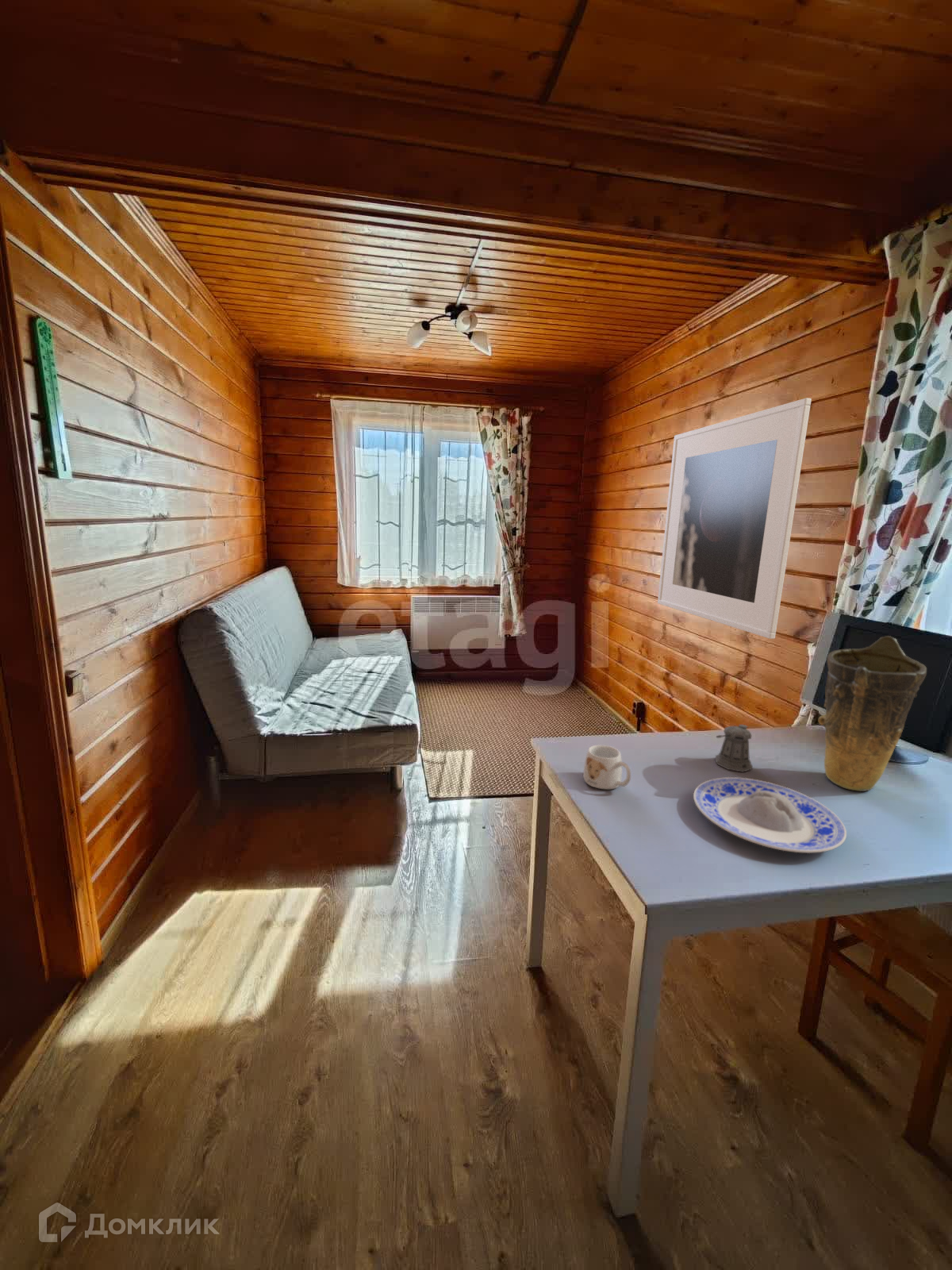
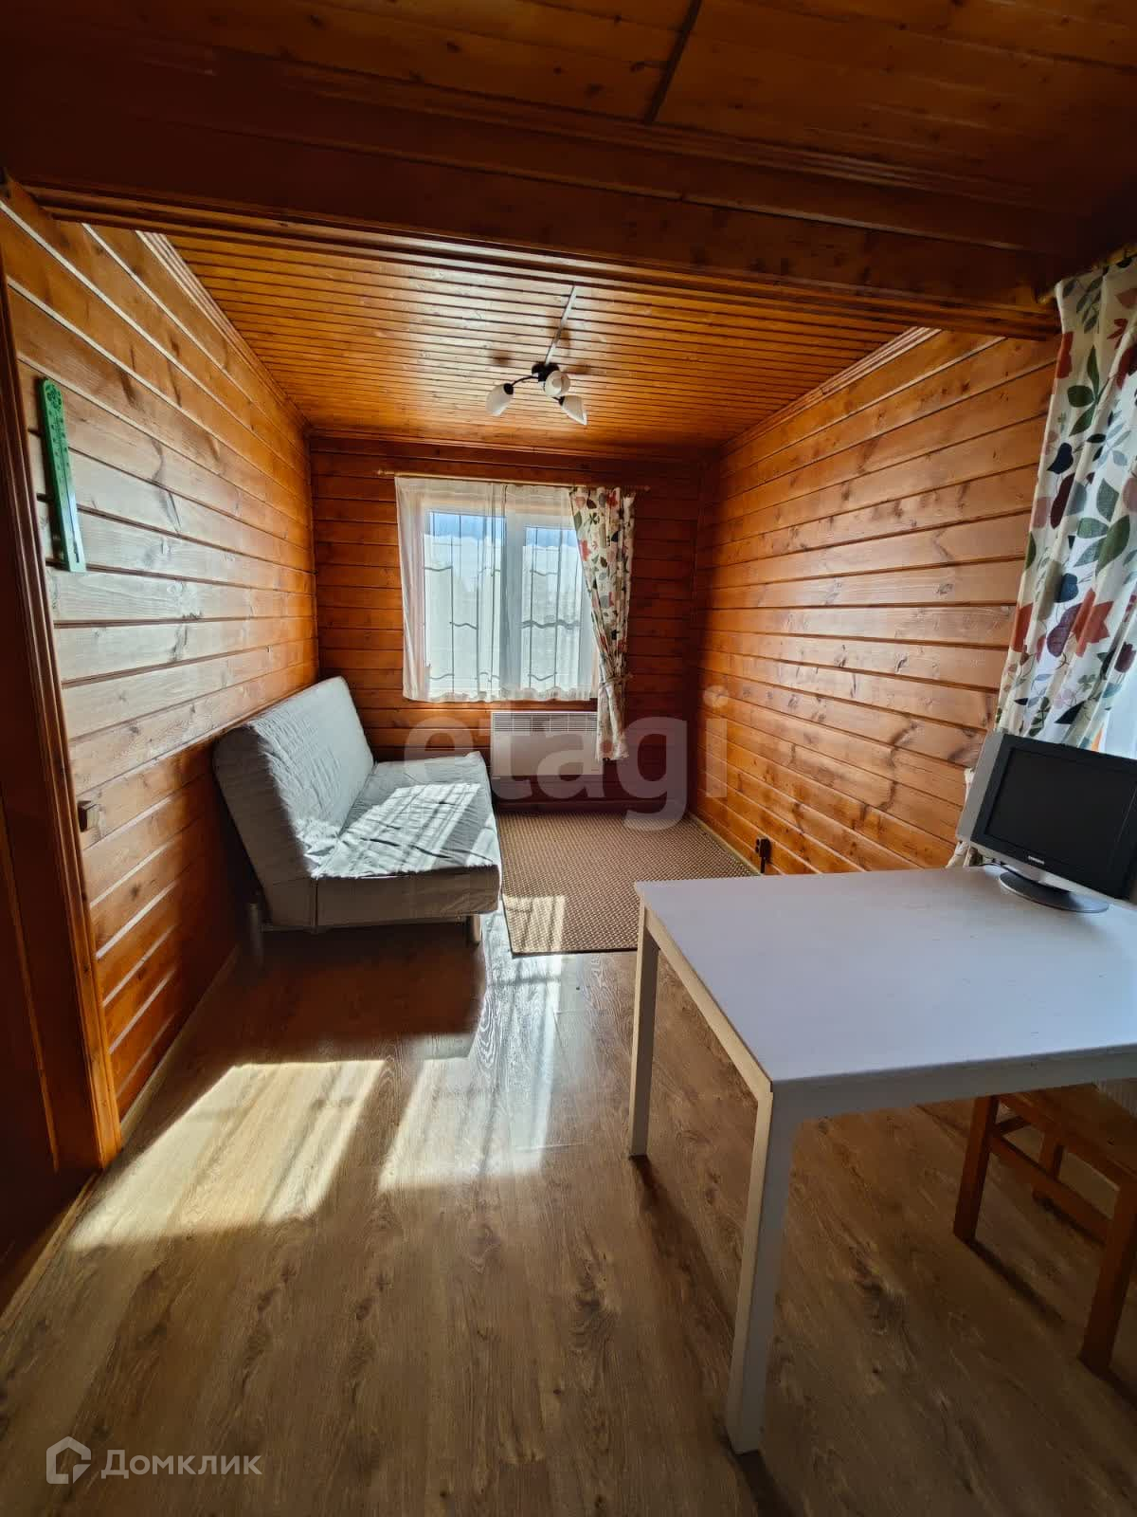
- mug (608, 769)
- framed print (717, 523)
- vase (864, 715)
- plate (766, 809)
- pepper shaker (732, 745)
